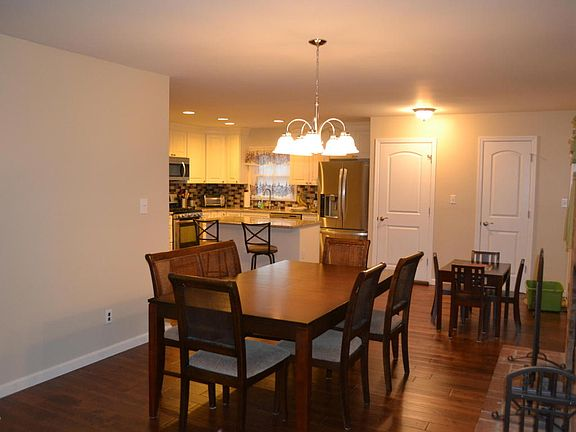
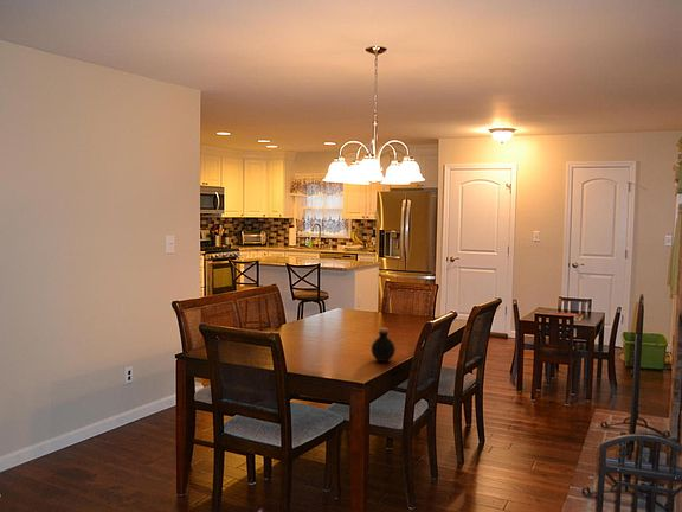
+ bottle (382, 344)
